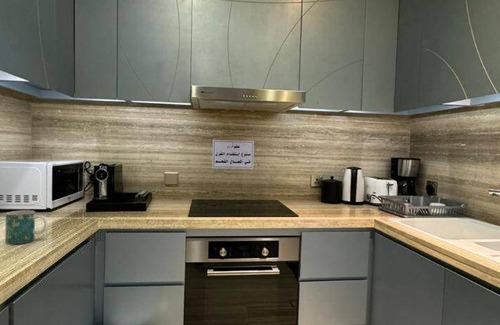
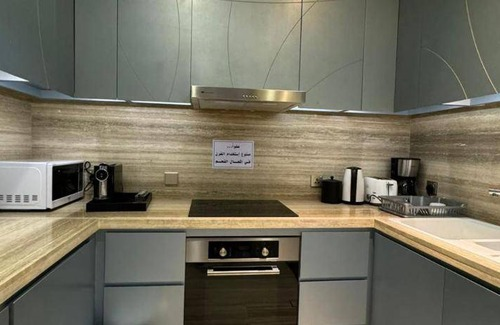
- mug (26, 226)
